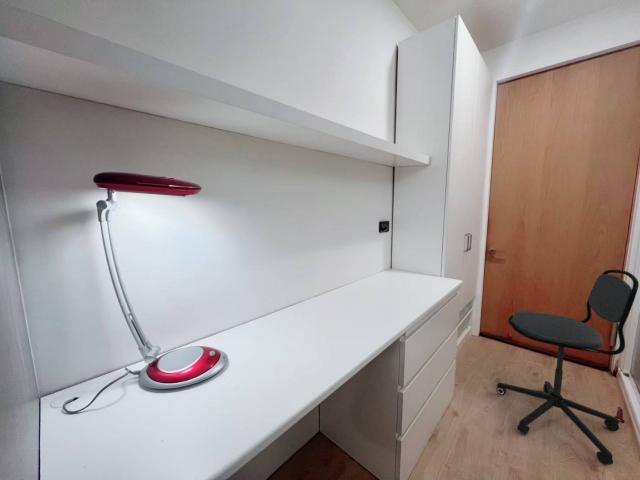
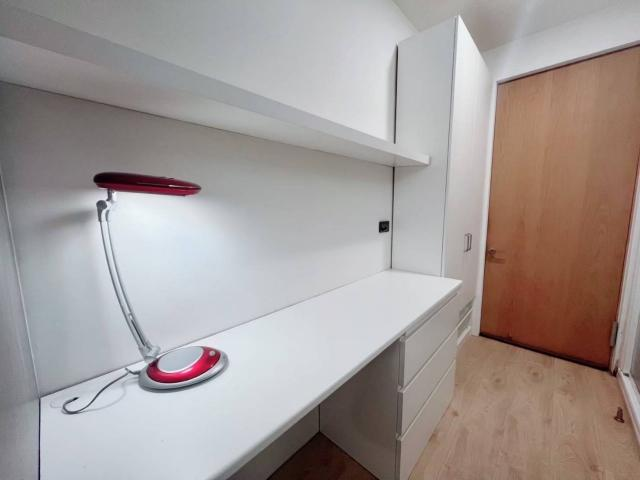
- office chair (559, 347)
